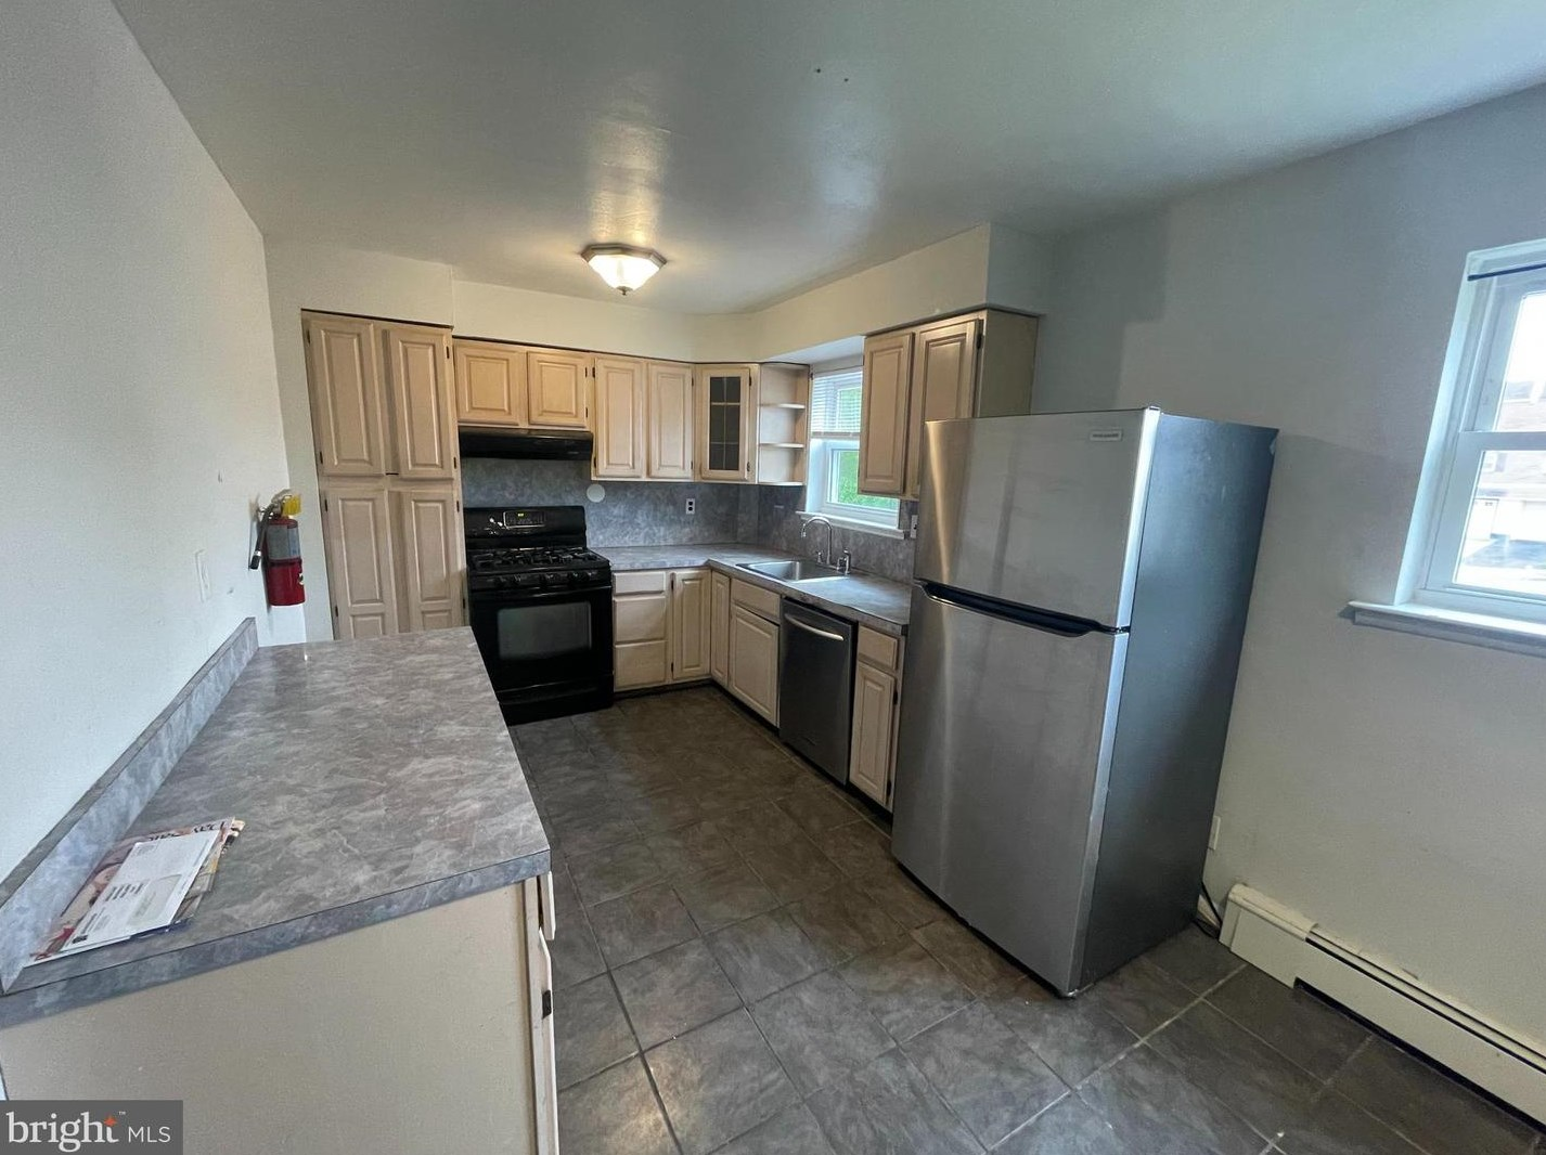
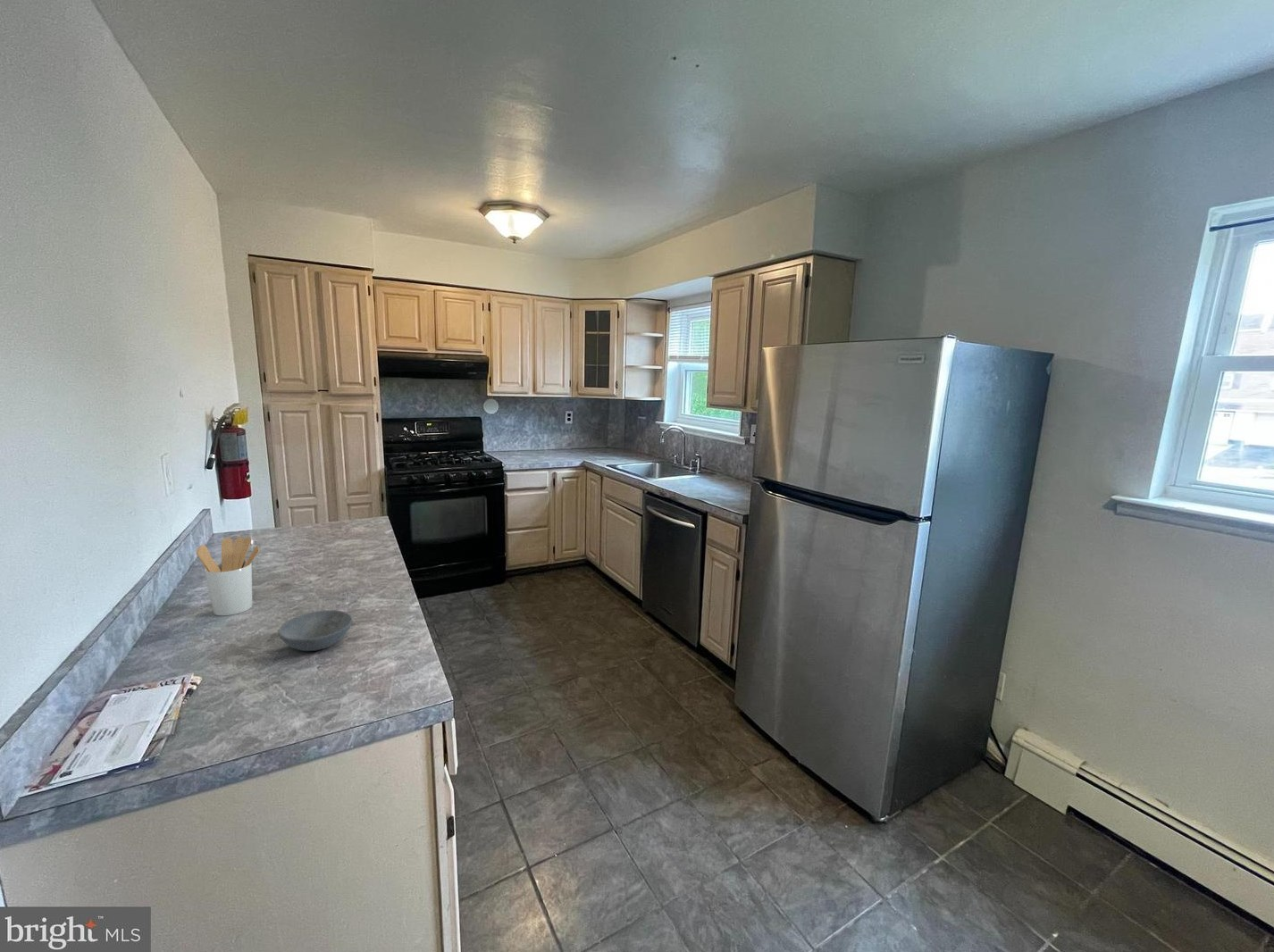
+ bowl (316, 633)
+ utensil holder (232, 573)
